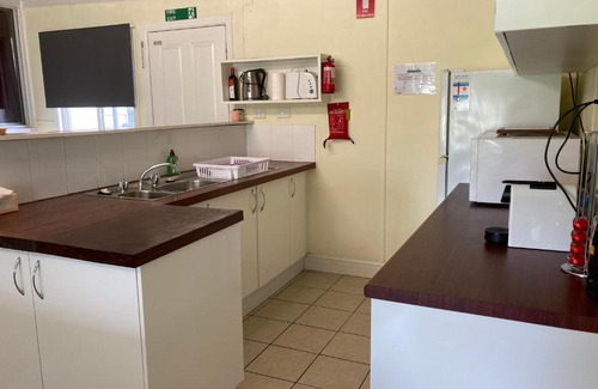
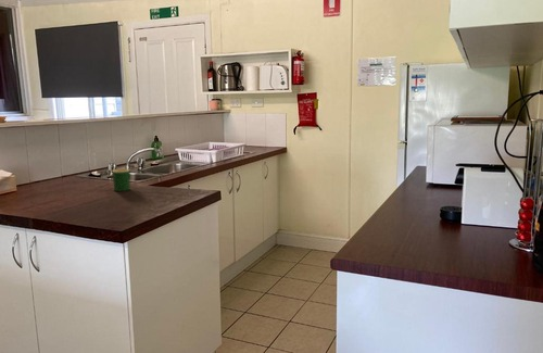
+ mug (123, 178)
